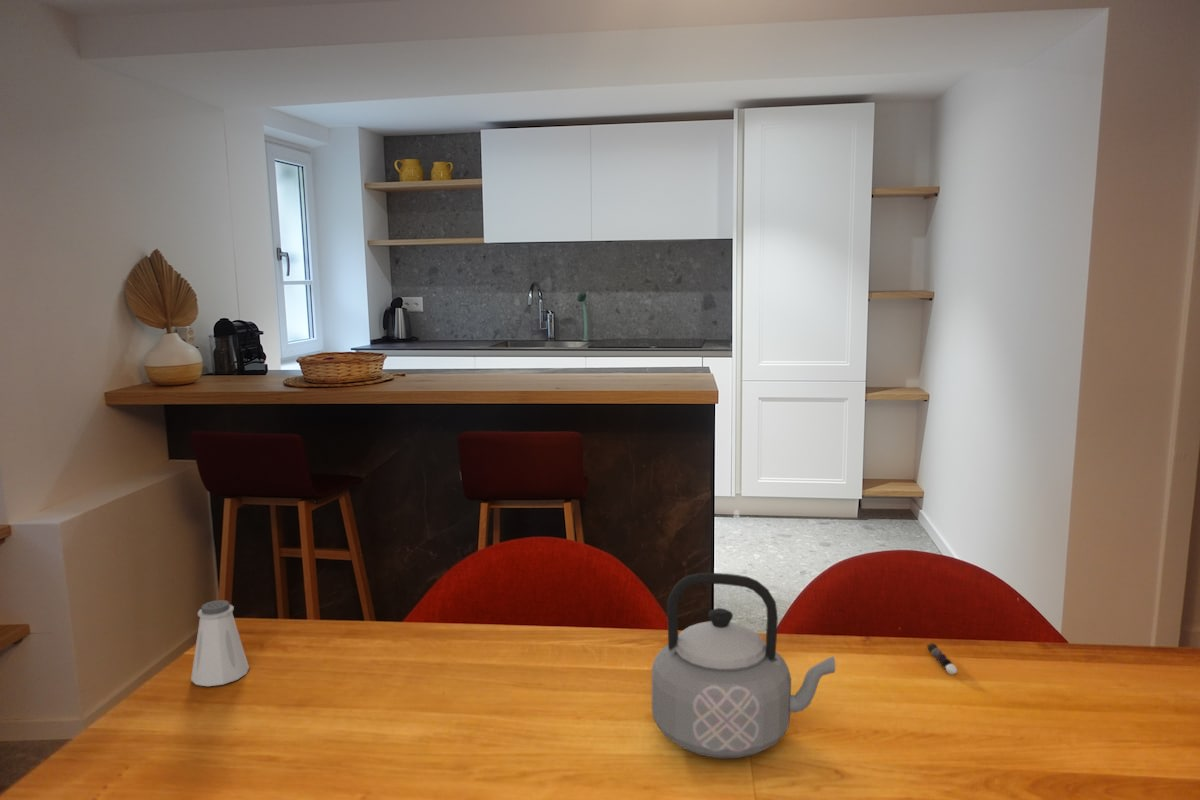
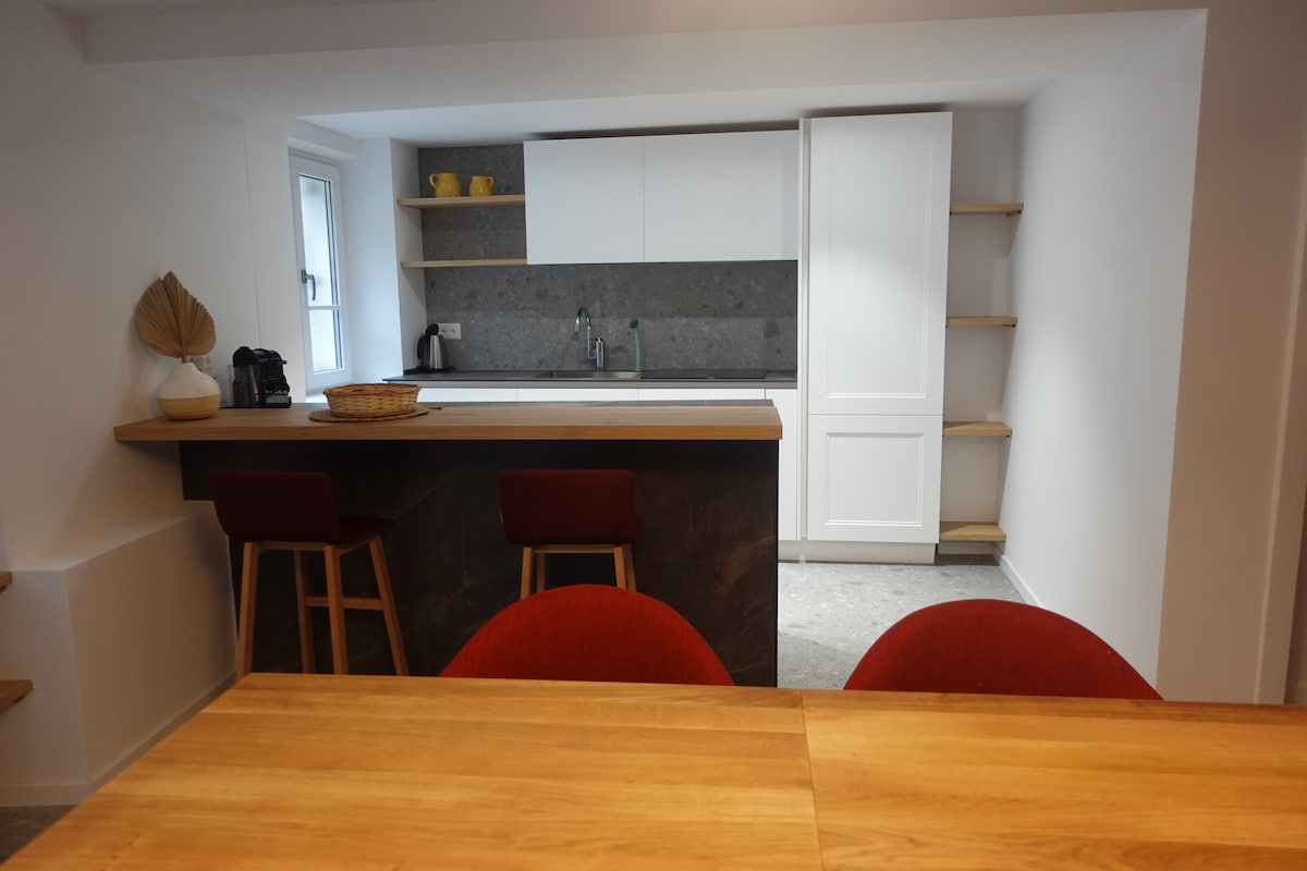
- saltshaker (217, 639)
- teapot (740, 656)
- pepper shaker (941, 658)
